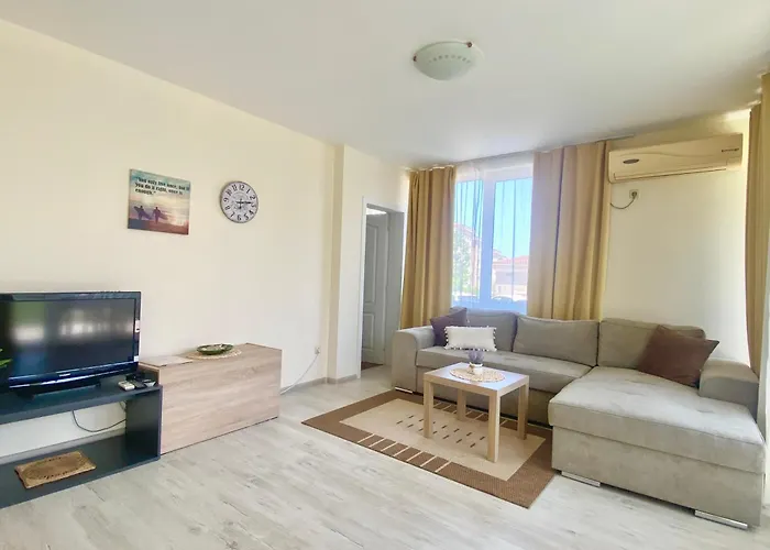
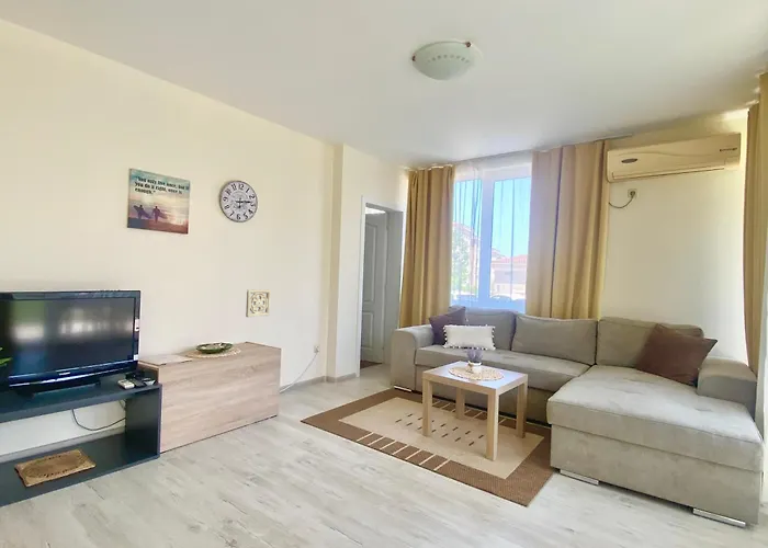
+ wall ornament (258, 302)
